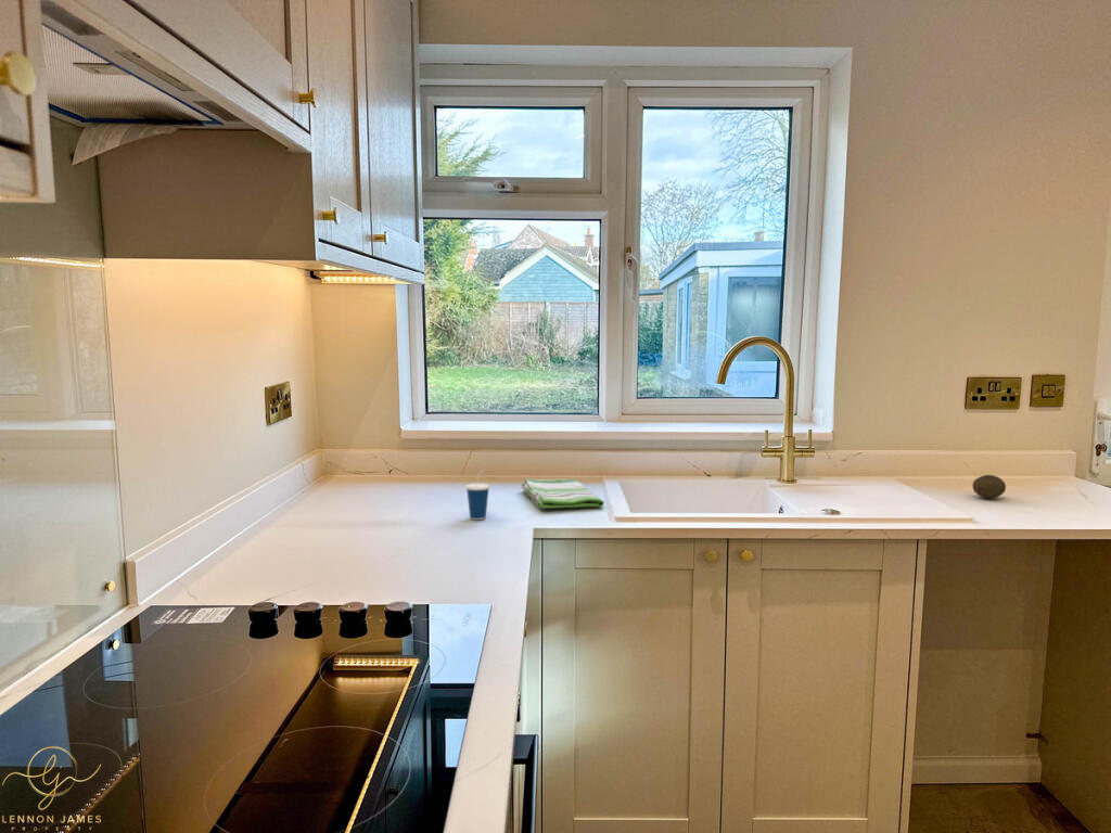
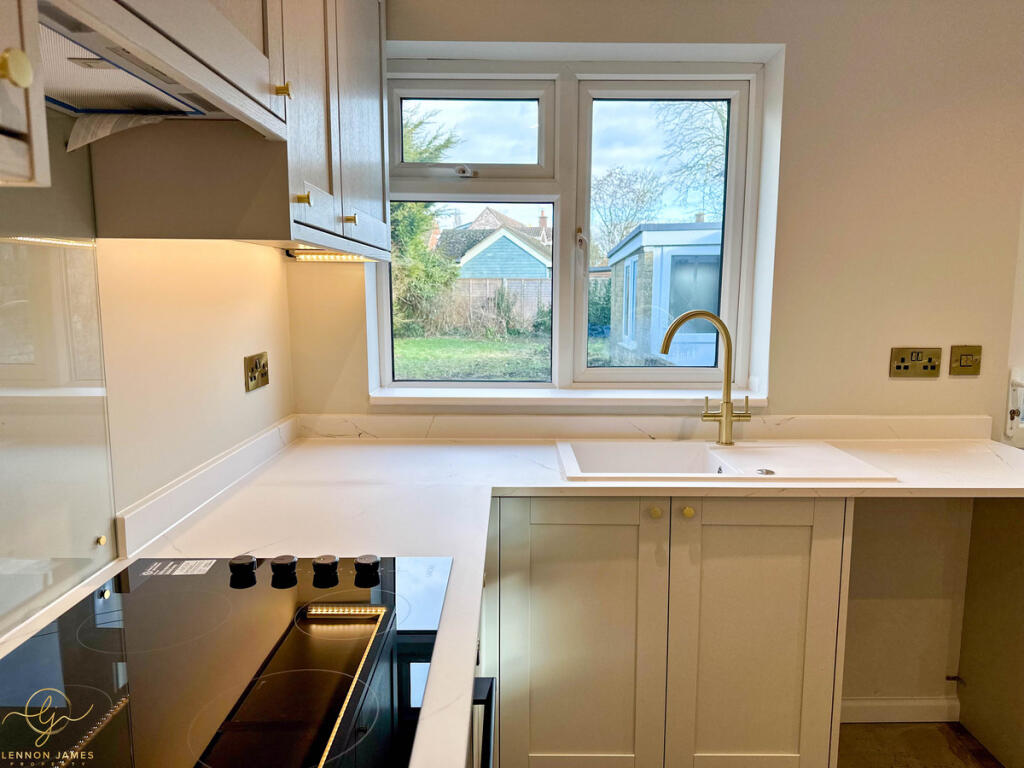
- dish towel (561, 491)
- cup (477, 492)
- fruit (988, 486)
